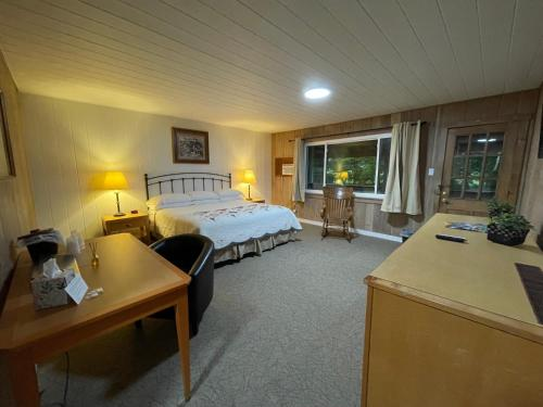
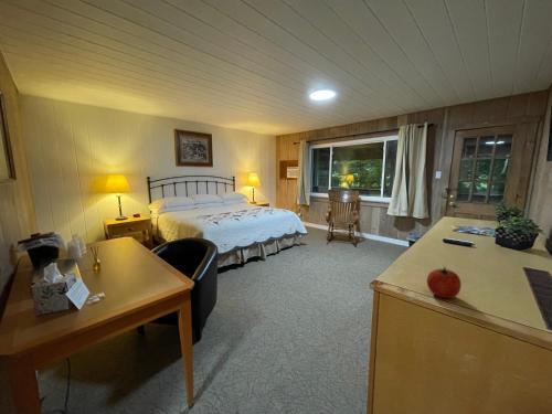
+ apple (444, 282)
